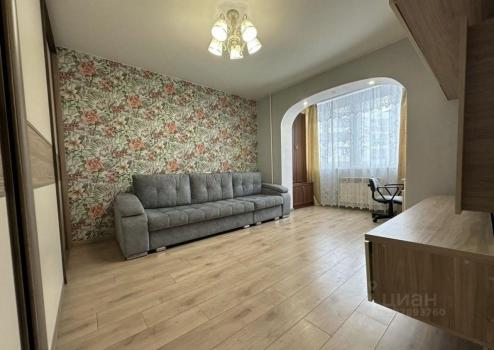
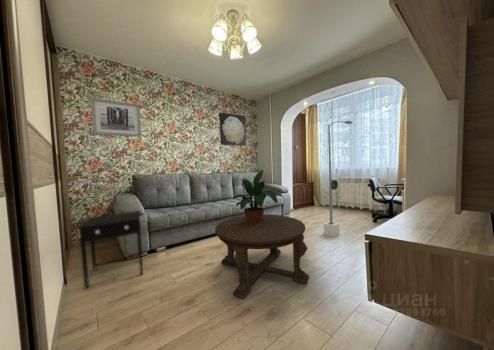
+ coffee table (260, 248)
+ wall art (233, 129)
+ potted plant (254, 196)
+ wall art (117, 118)
+ street lamp (336, 180)
+ side table (114, 237)
